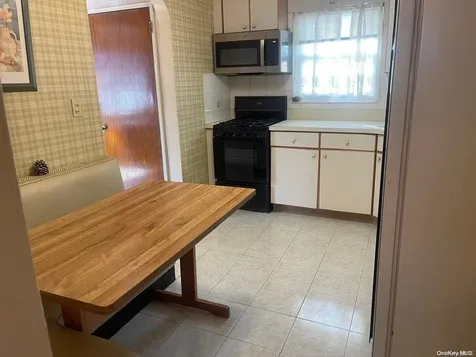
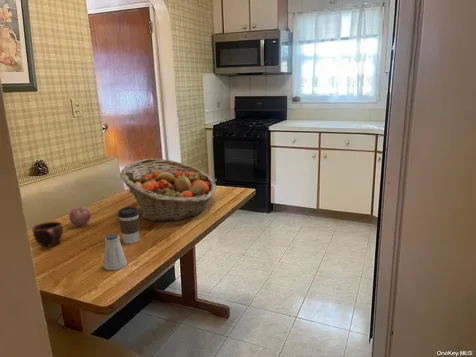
+ fruit basket (170, 186)
+ apple (80, 216)
+ mug (51, 234)
+ saltshaker (113, 250)
+ coffee cup (129, 225)
